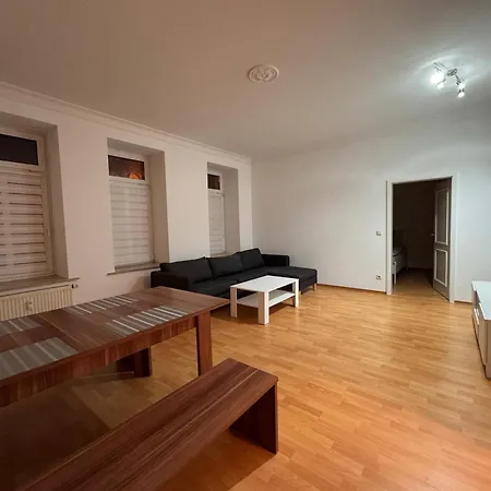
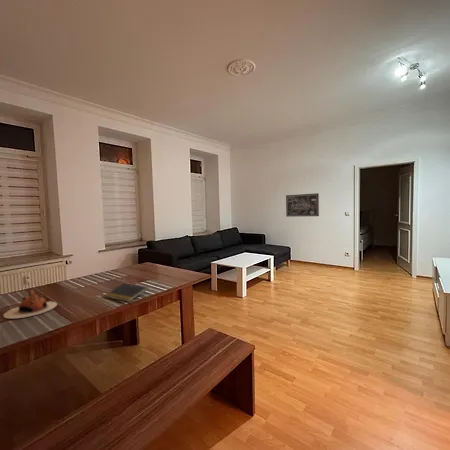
+ notepad (126, 291)
+ wall art (301, 205)
+ teapot (30, 299)
